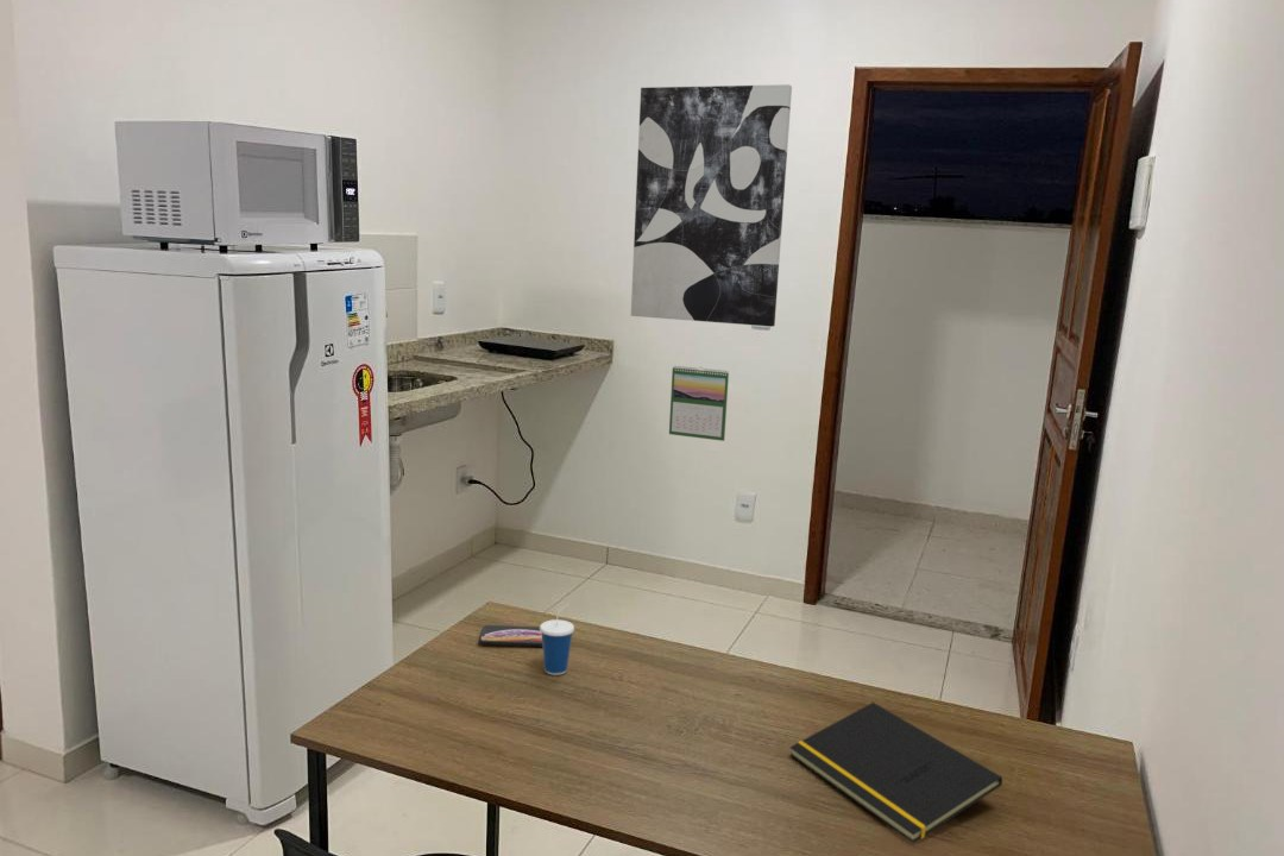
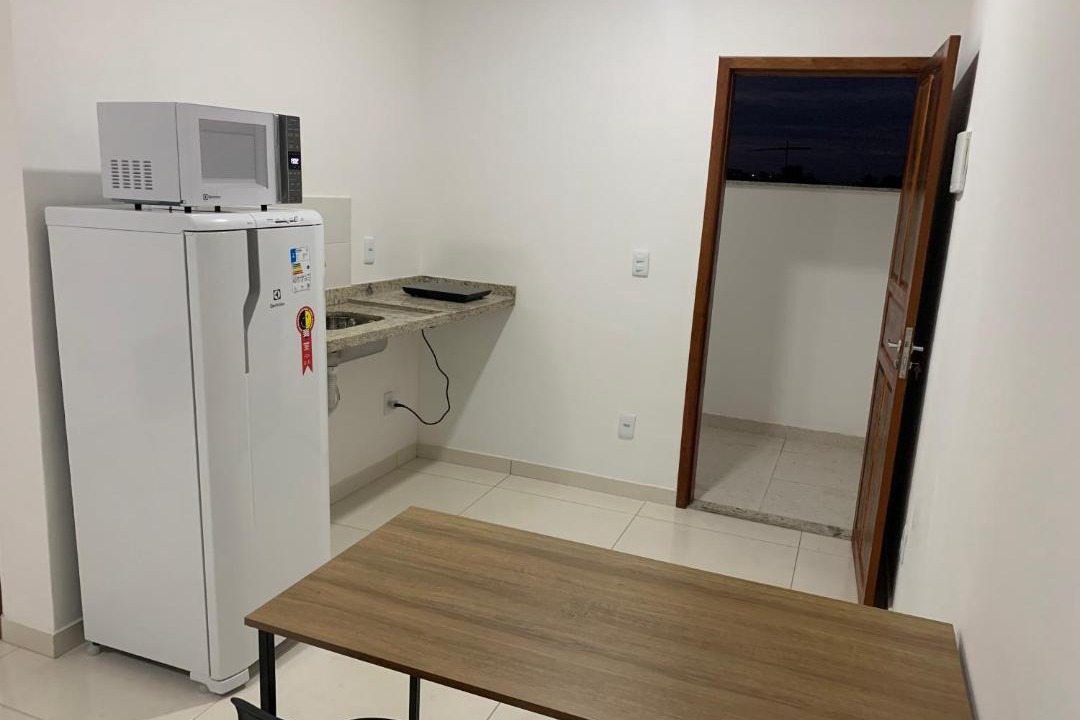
- smartphone (522, 635)
- wall art (707, 206)
- calendar (698, 402)
- notepad (890, 764)
- cup (556, 636)
